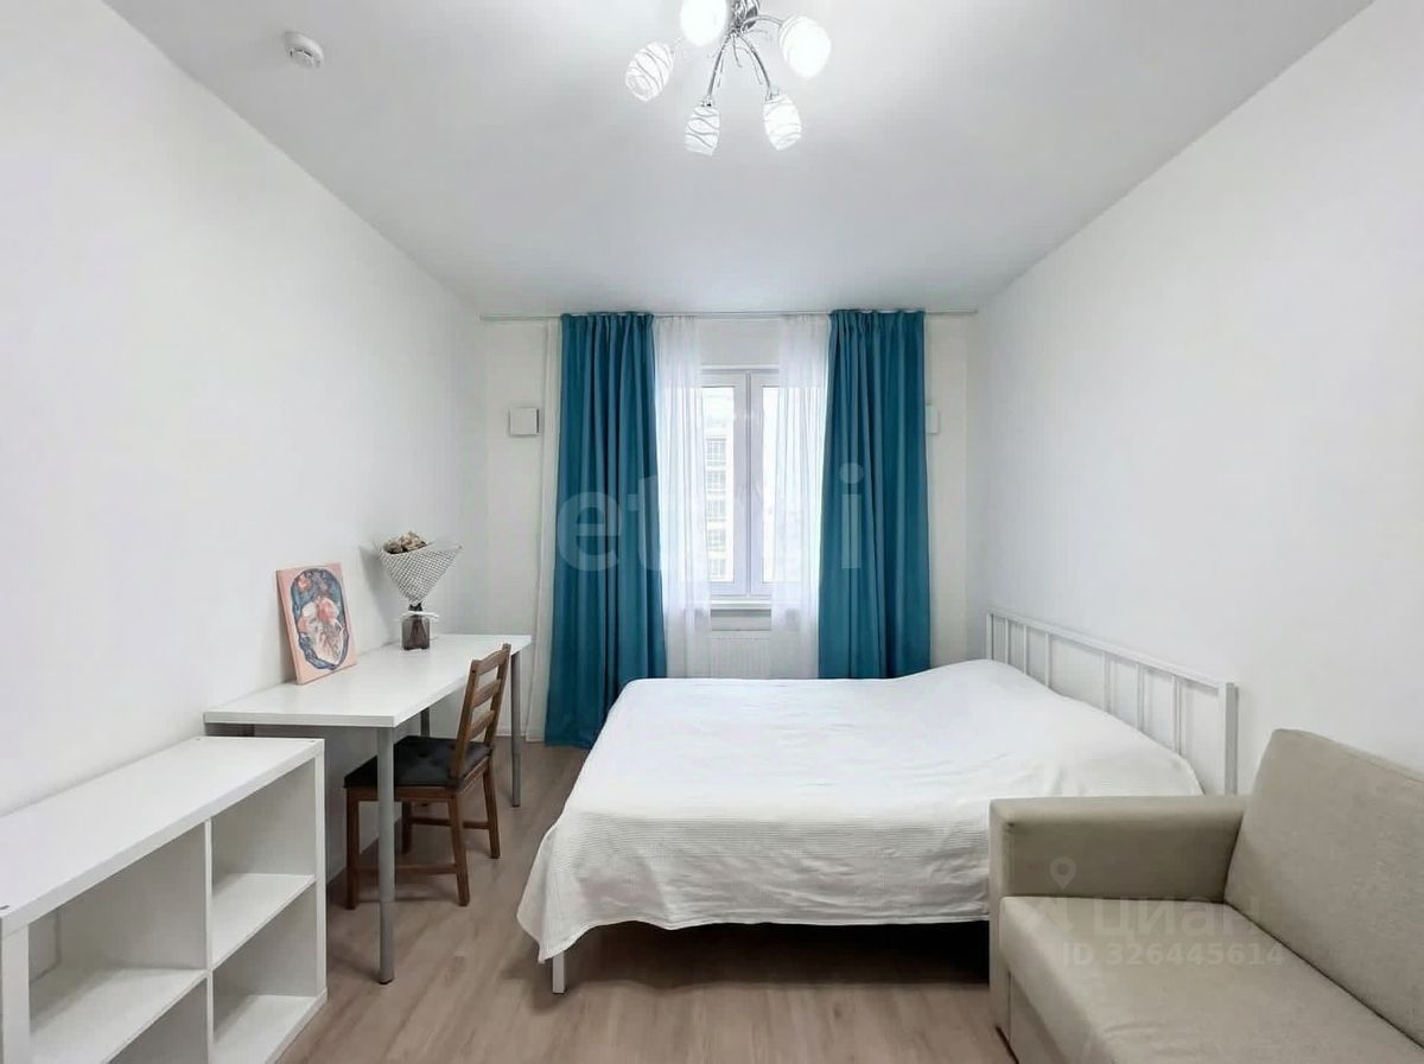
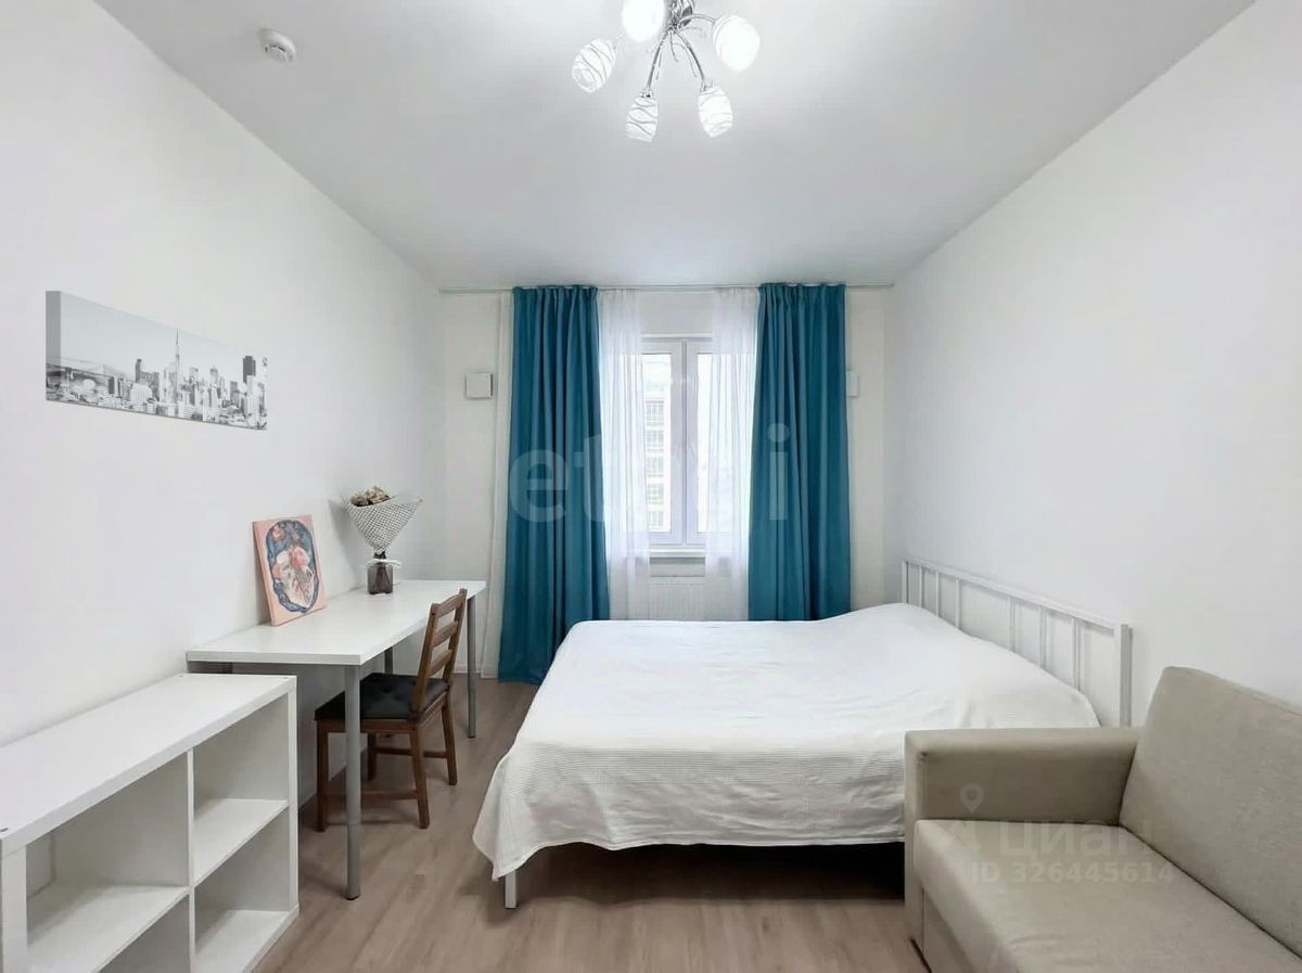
+ wall art (179, 374)
